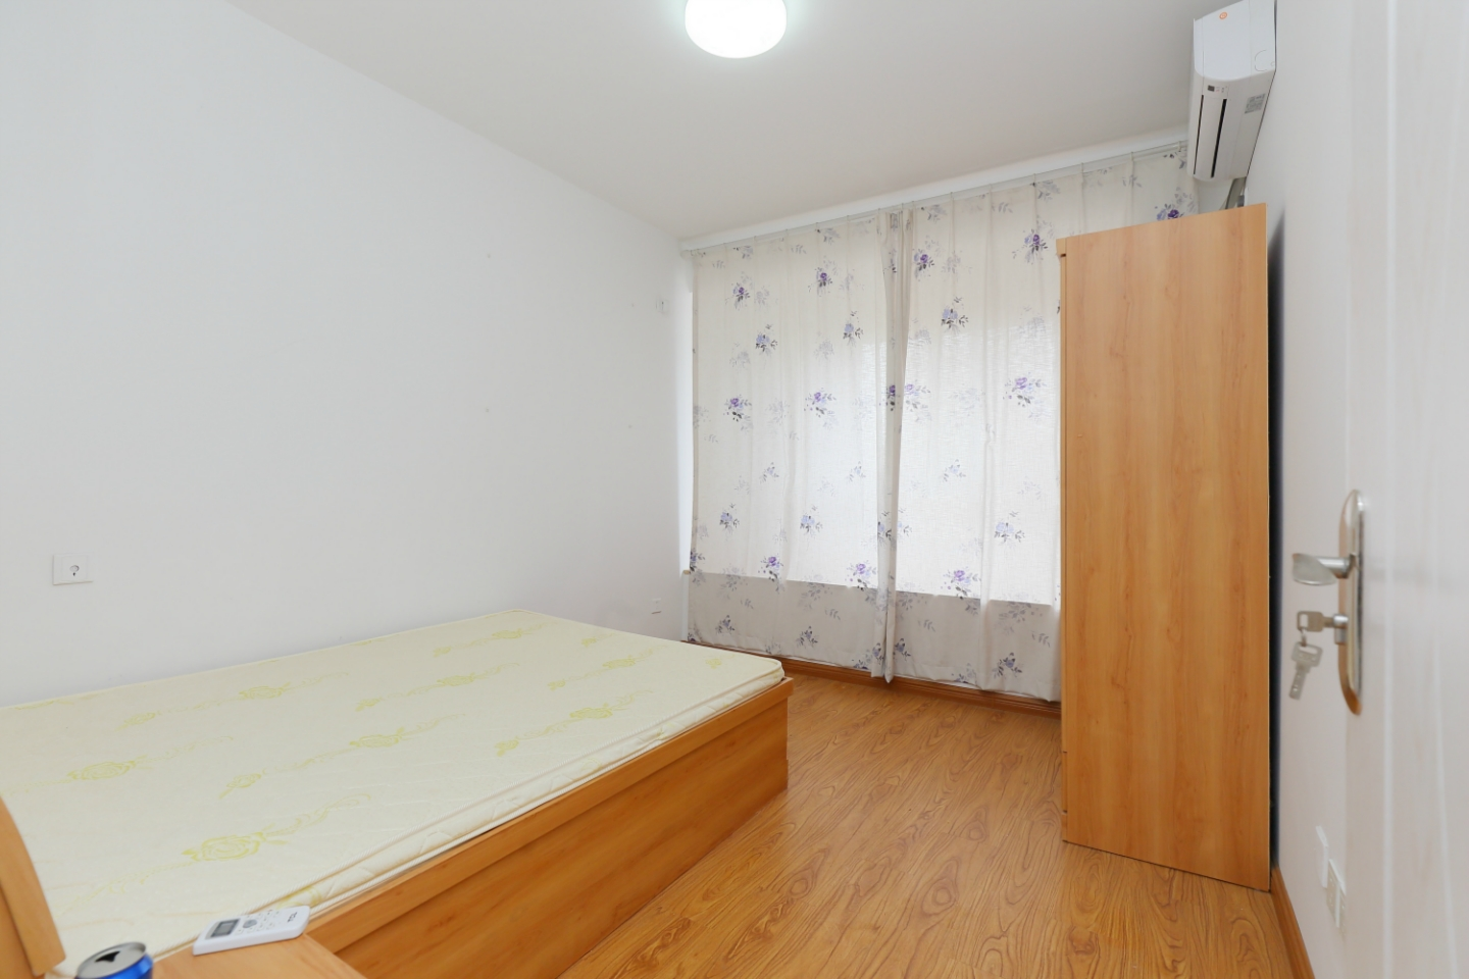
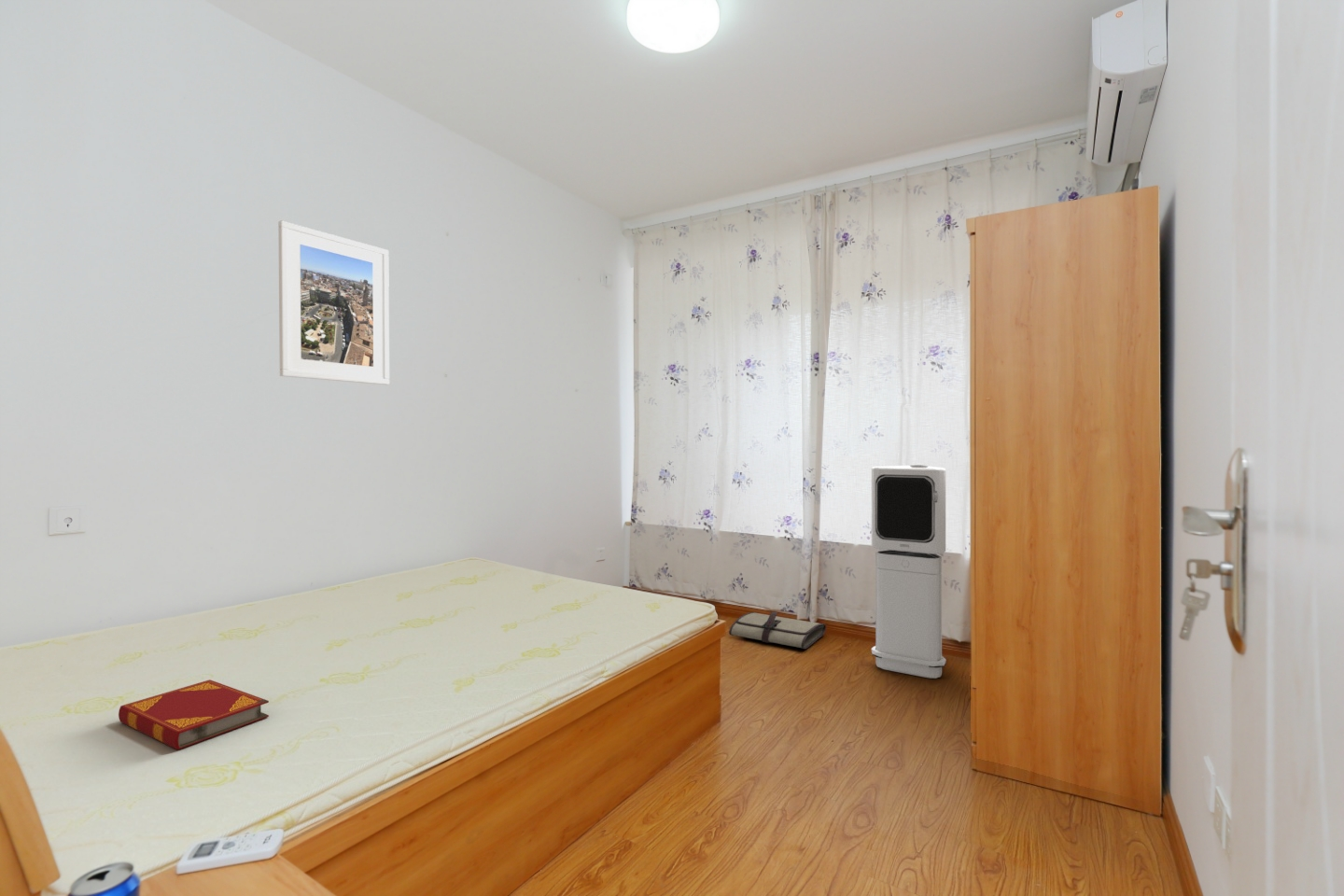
+ tool roll (777, 623)
+ hardback book (194, 711)
+ air purifier (912, 565)
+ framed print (338, 308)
